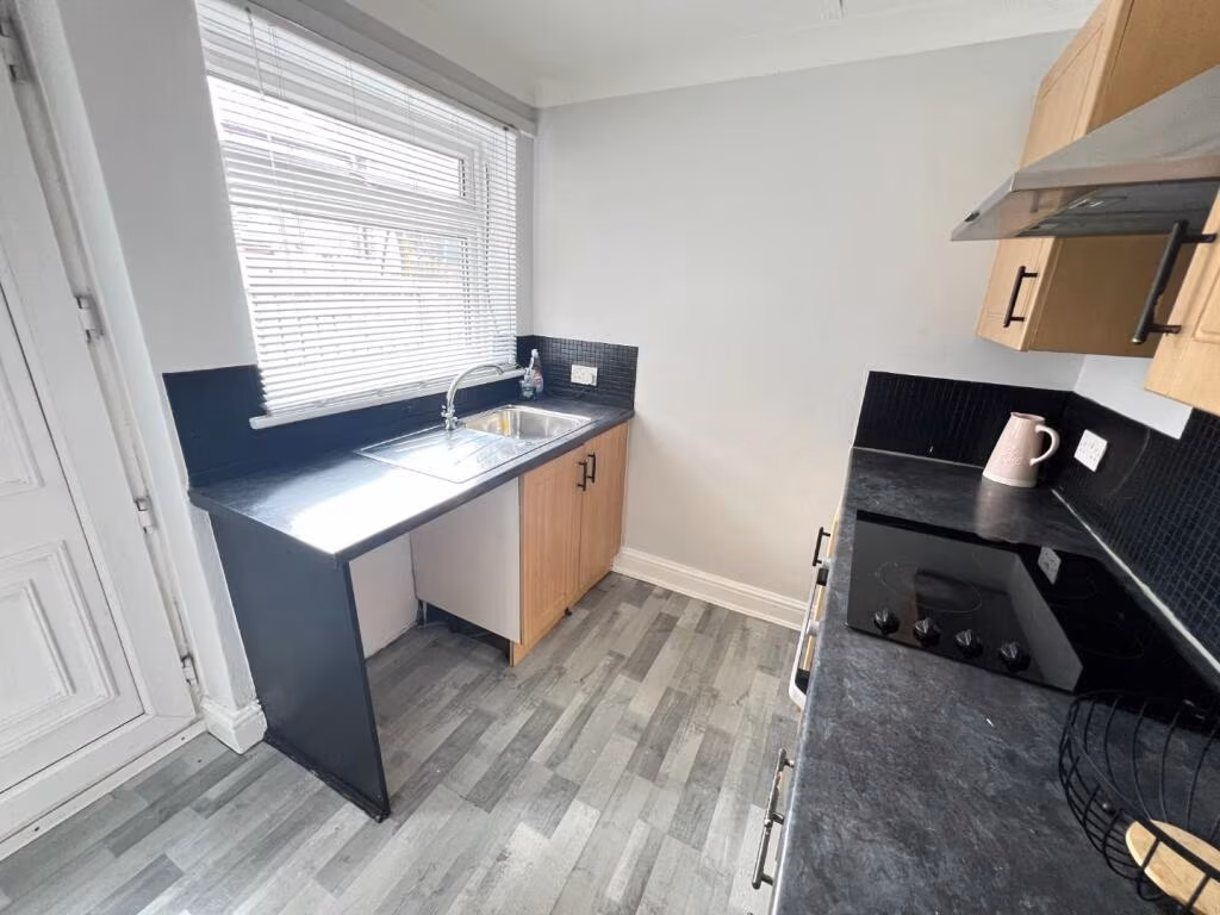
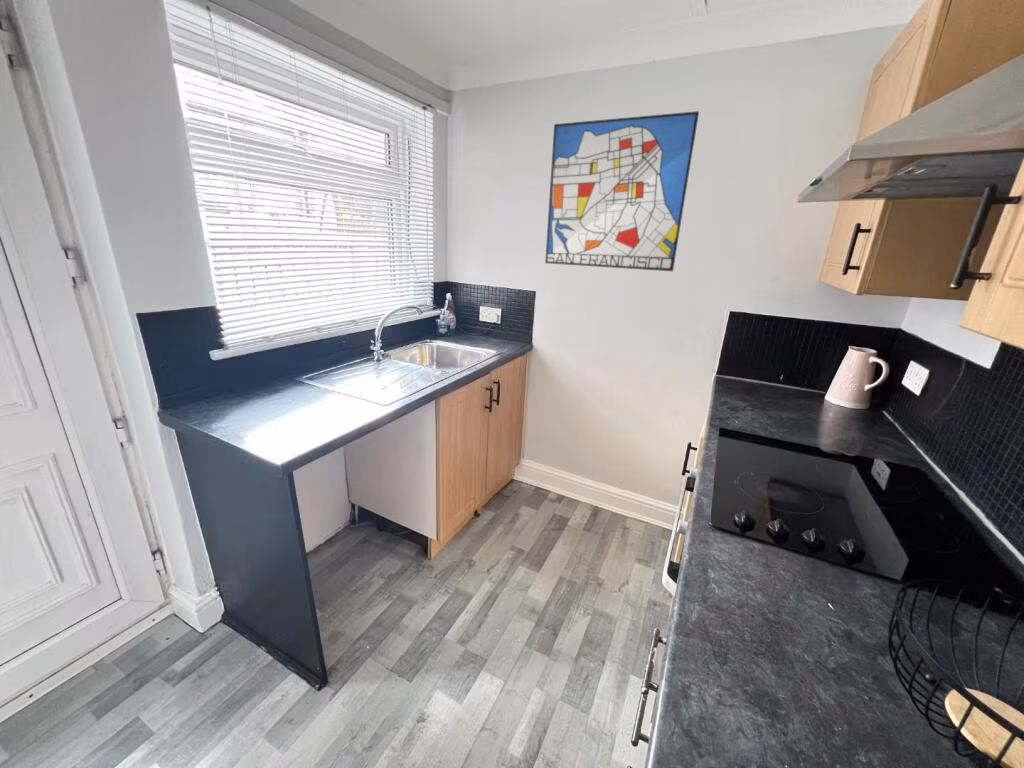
+ wall art (612, 196)
